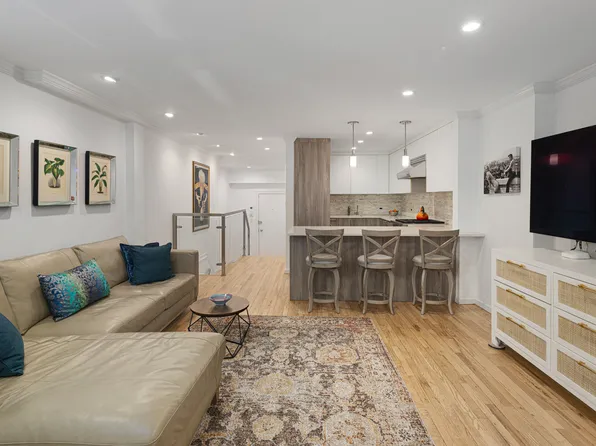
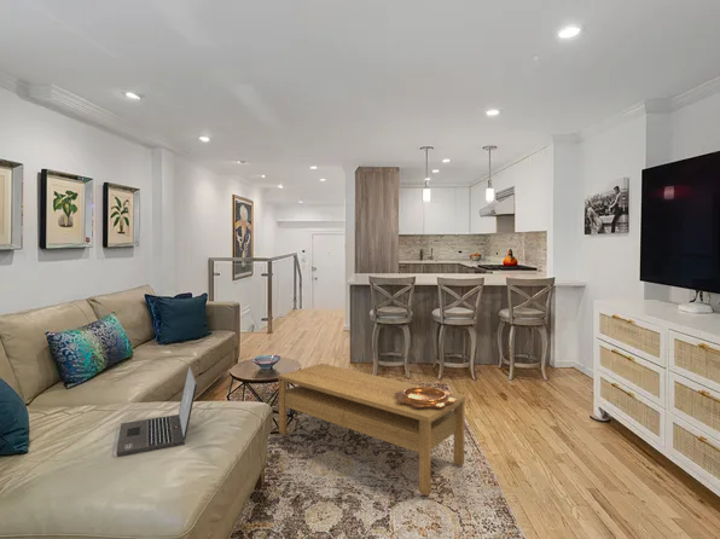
+ decorative bowl (424, 395)
+ coffee table (364, 416)
+ laptop (159, 417)
